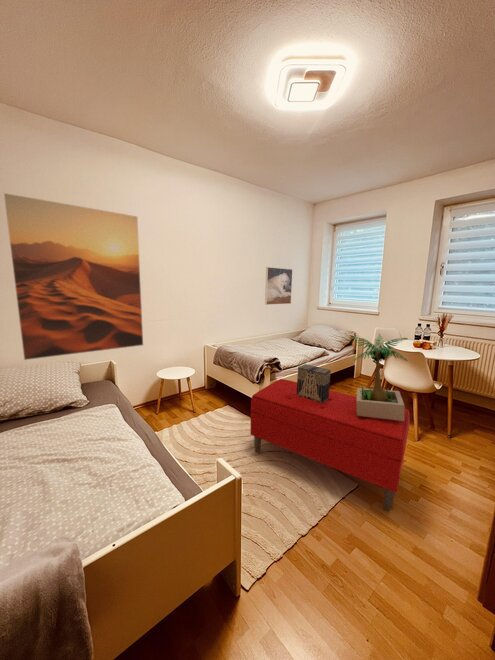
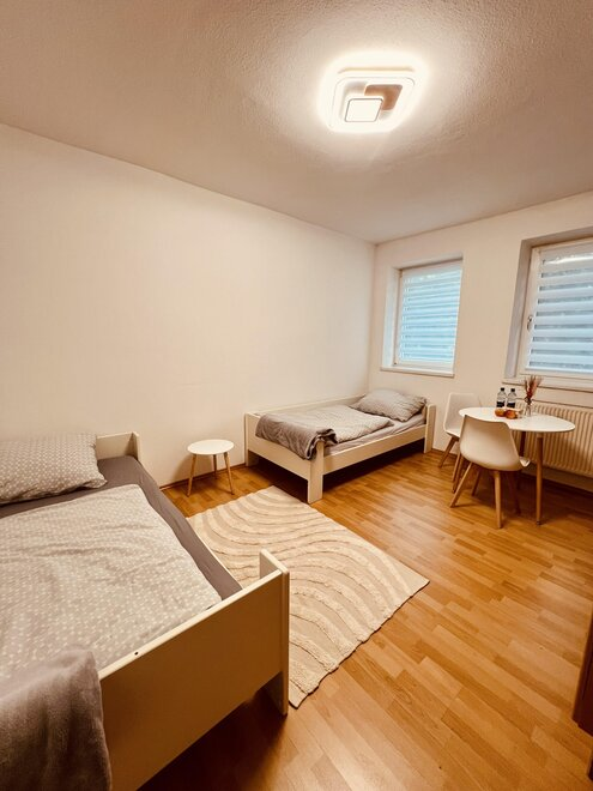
- decorative box (313, 382)
- potted plant (379, 376)
- bench (324, 431)
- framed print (85, 282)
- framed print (279, 286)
